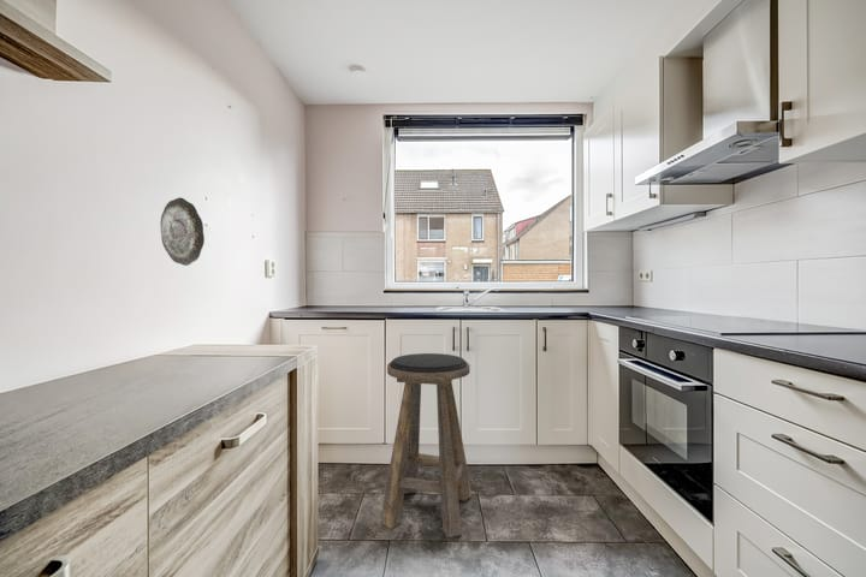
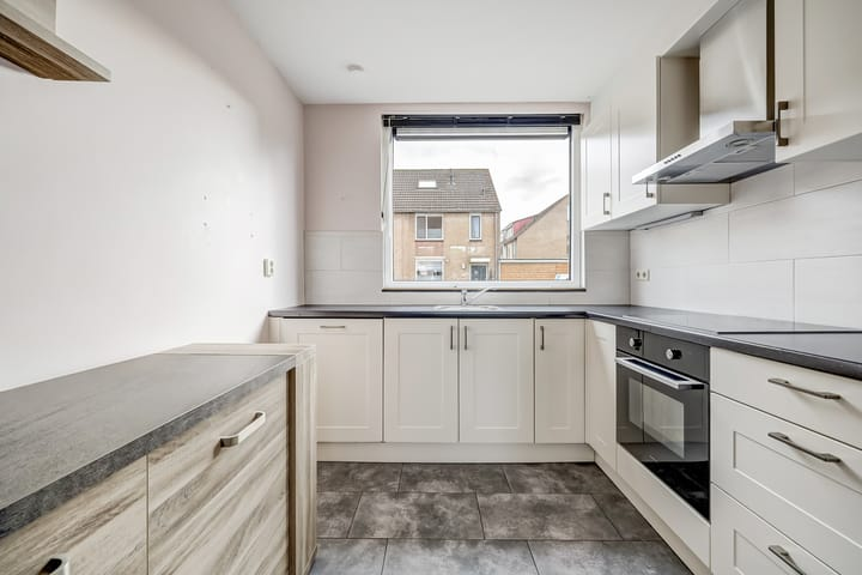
- decorative plate (180, 232)
- stool (419, 434)
